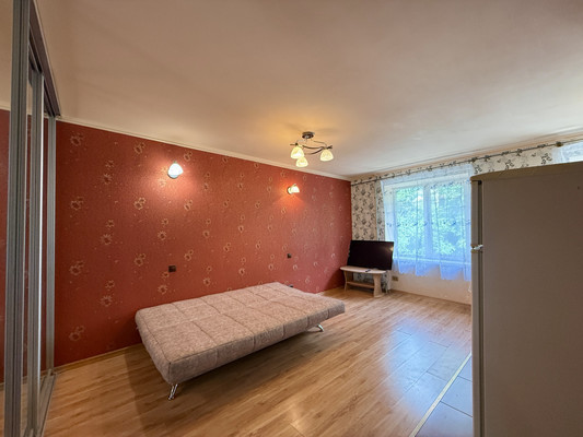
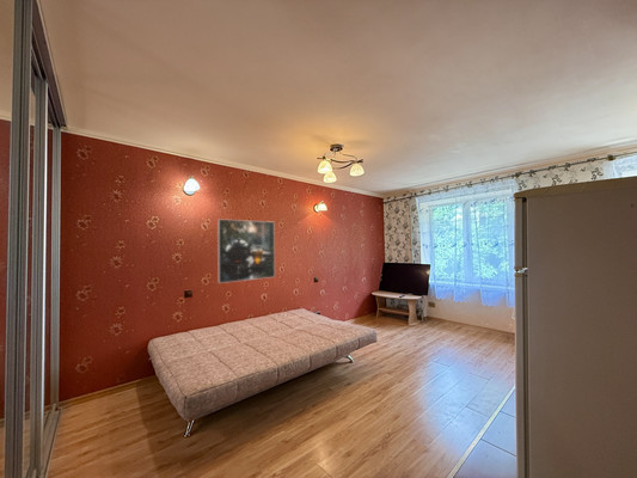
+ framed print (247, 250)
